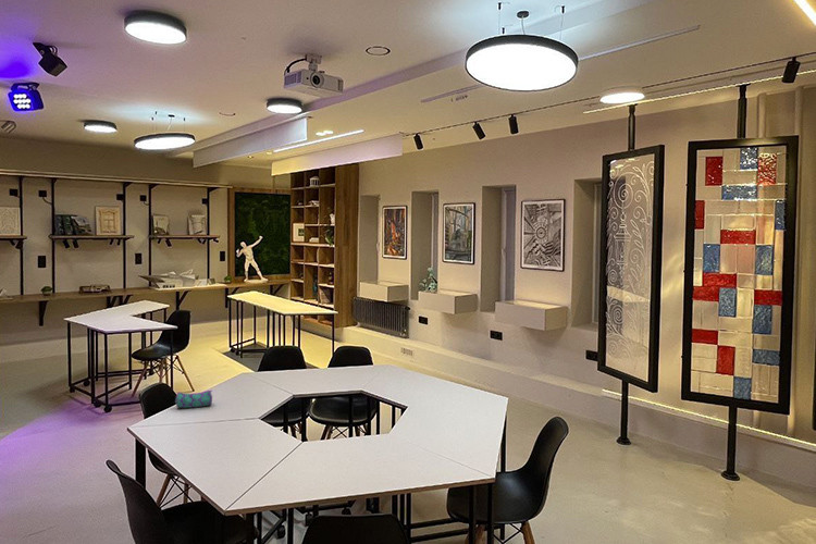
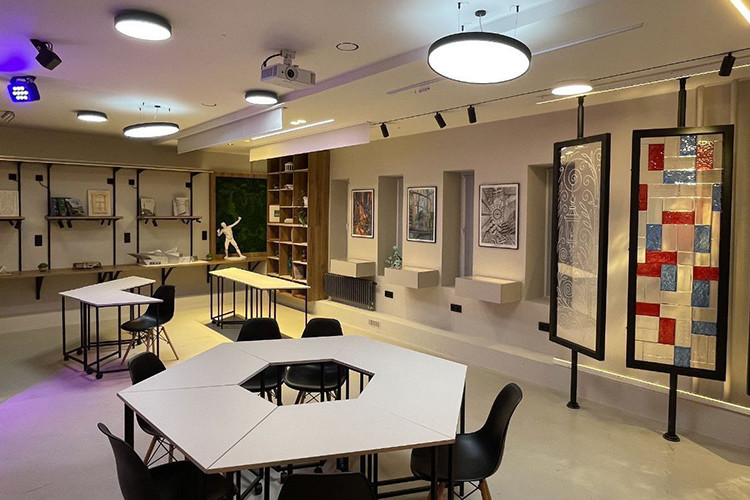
- pencil case (194, 398)
